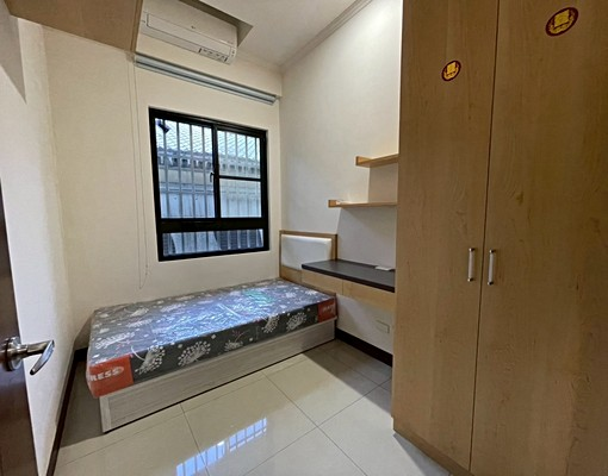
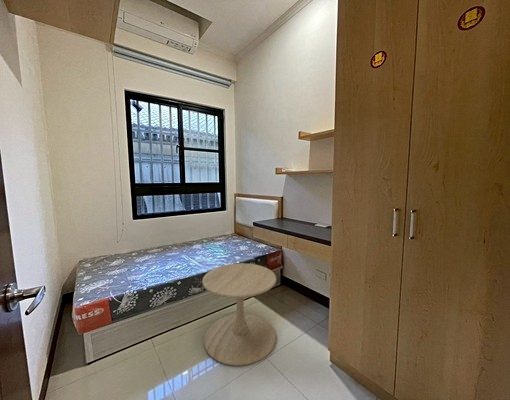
+ side table (240, 307)
